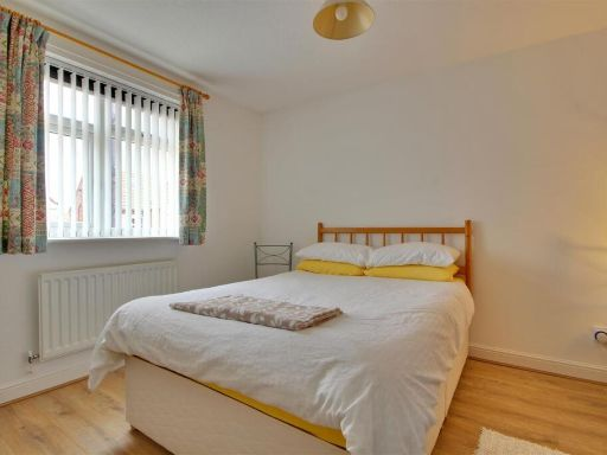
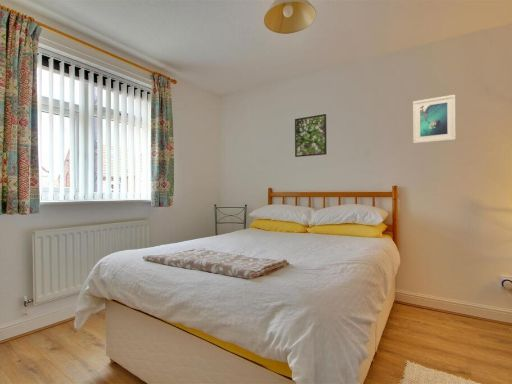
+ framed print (433, 120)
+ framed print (310, 136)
